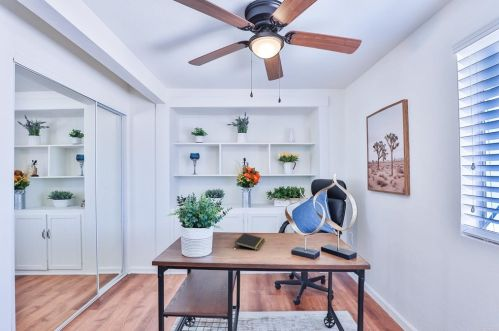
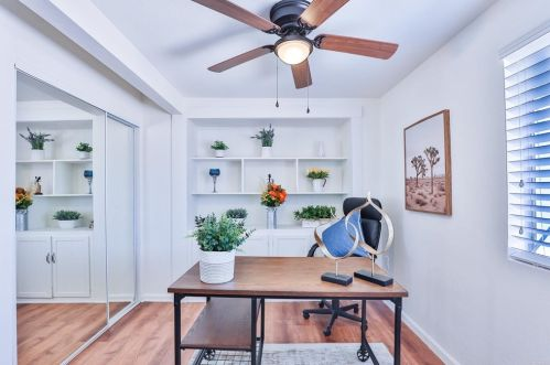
- notepad (250, 240)
